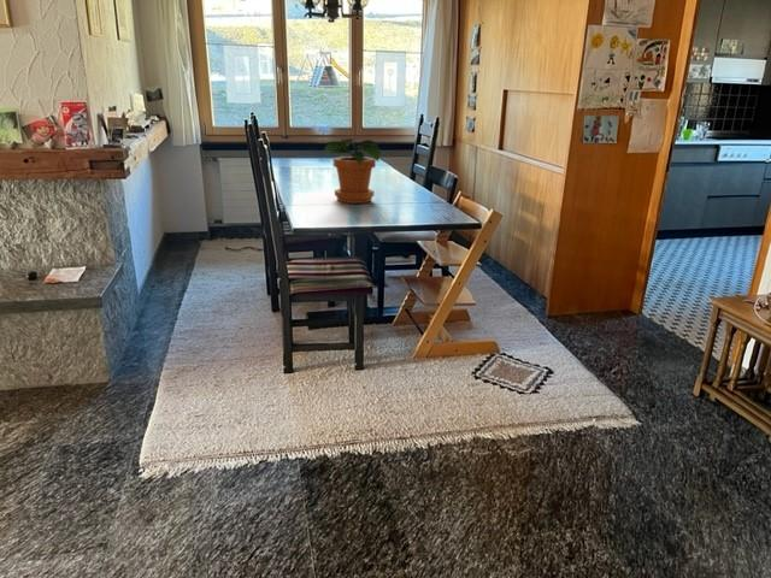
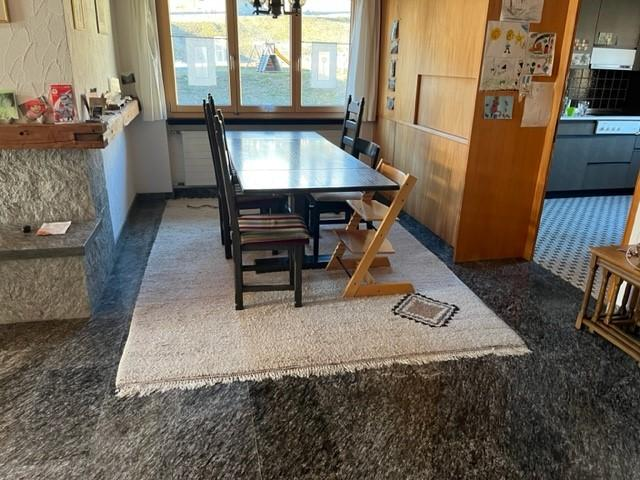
- potted plant (354, 171)
